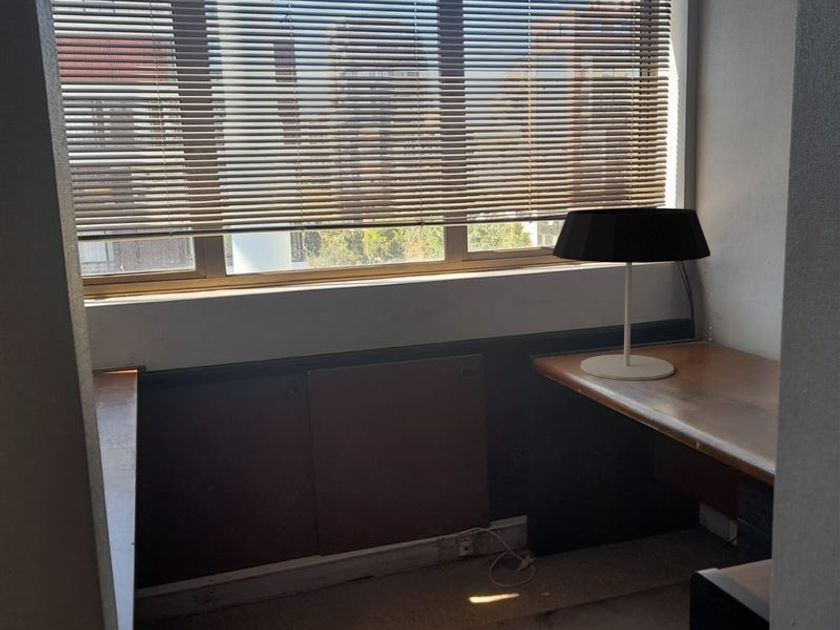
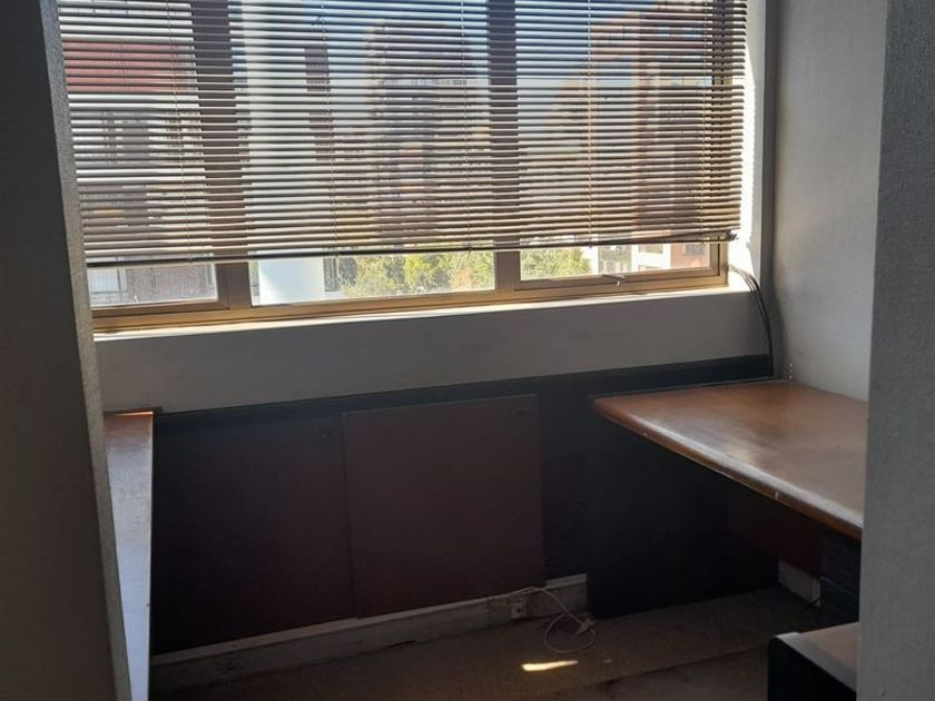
- desk lamp (628, 291)
